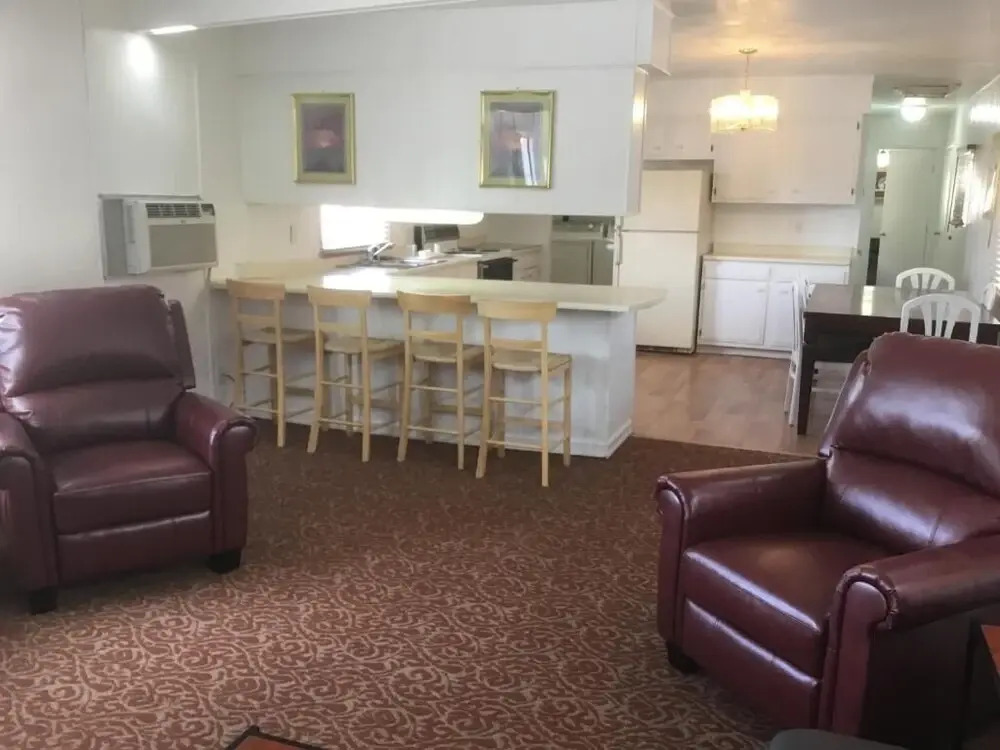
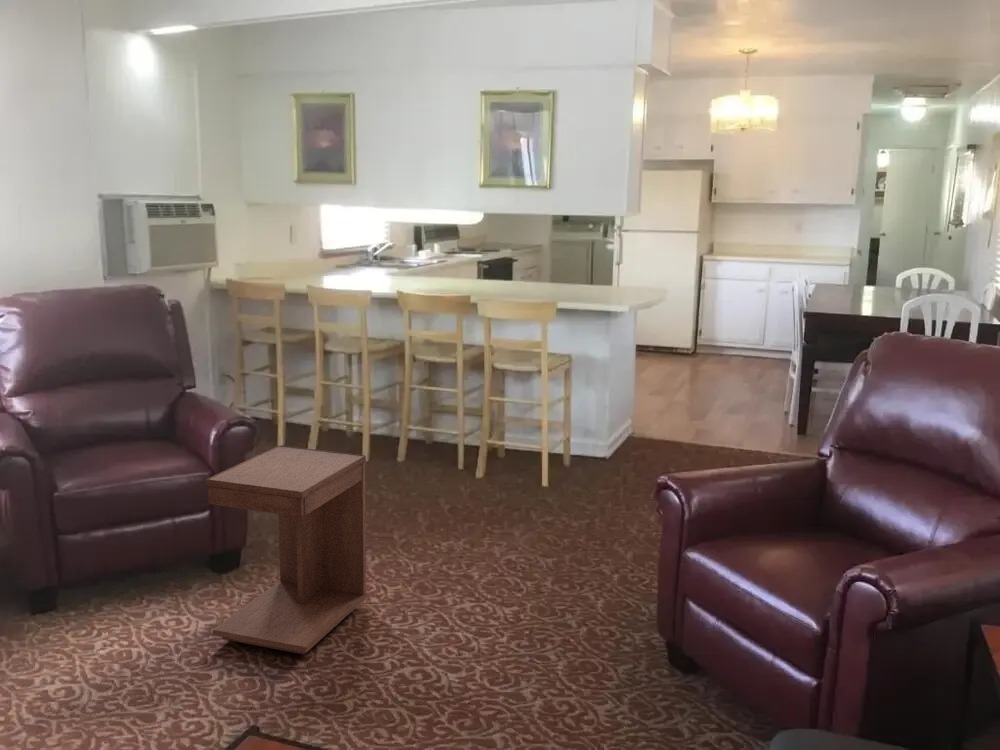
+ side table (291, 546)
